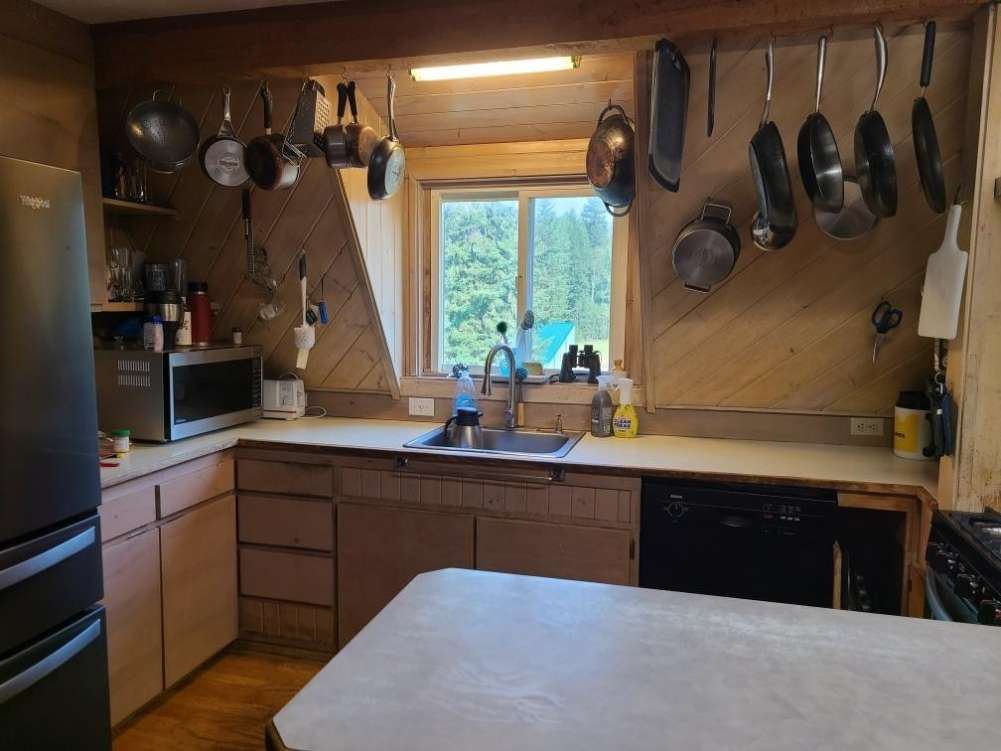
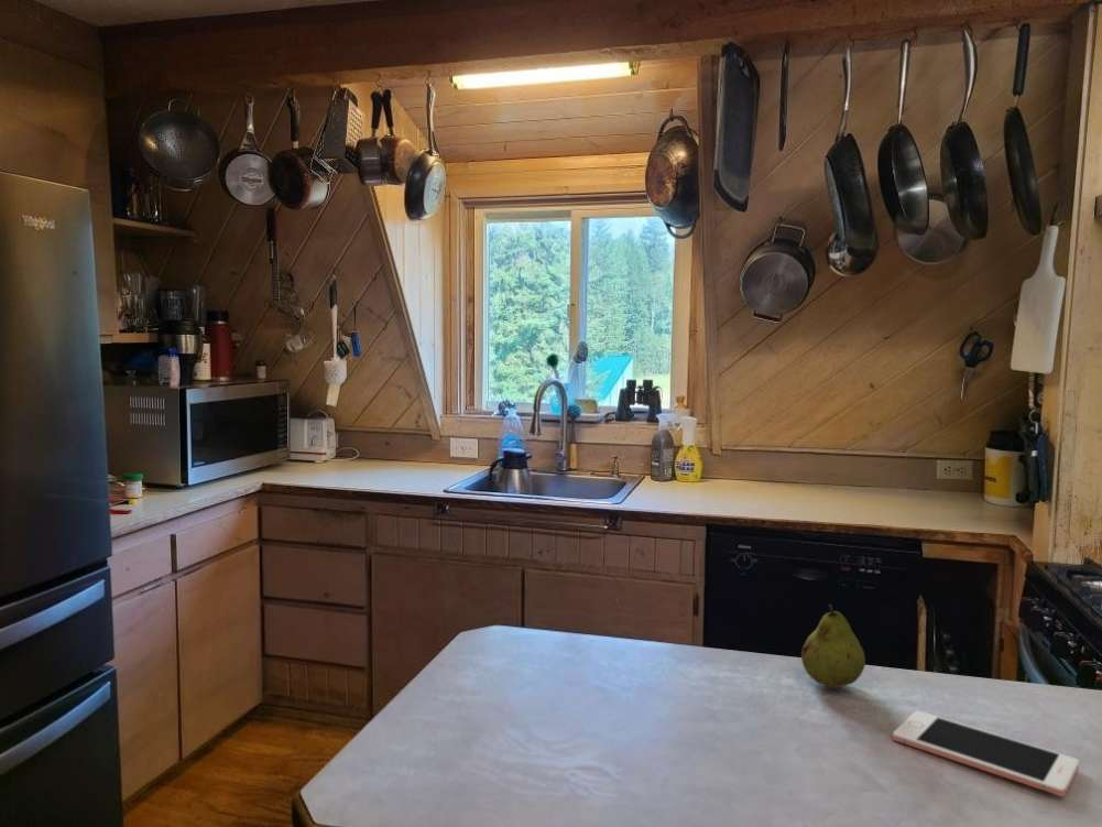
+ cell phone (982, 749)
+ fruit (832, 643)
